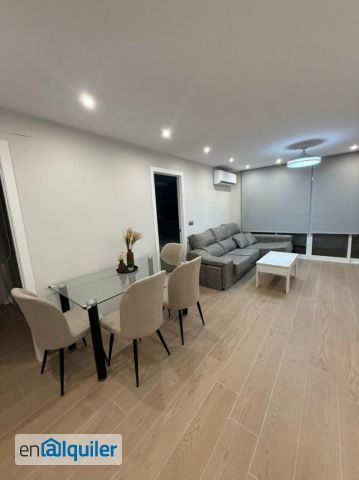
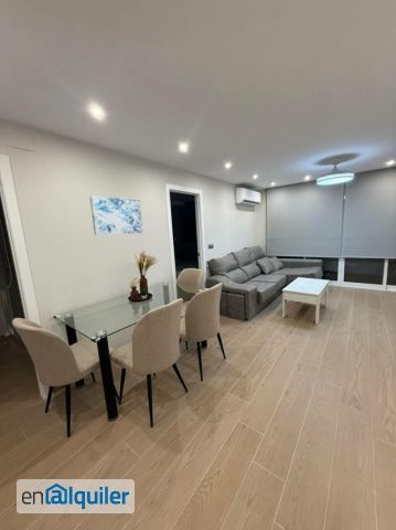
+ wall art (118, 215)
